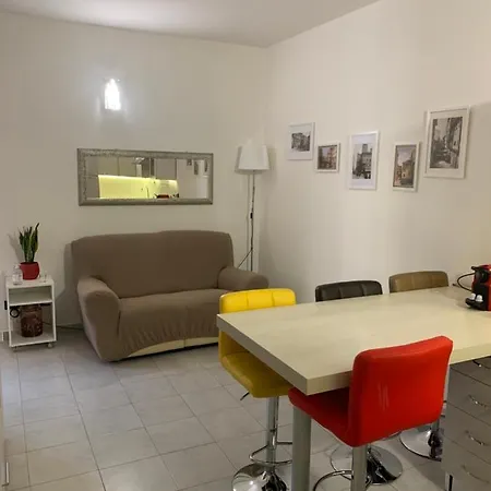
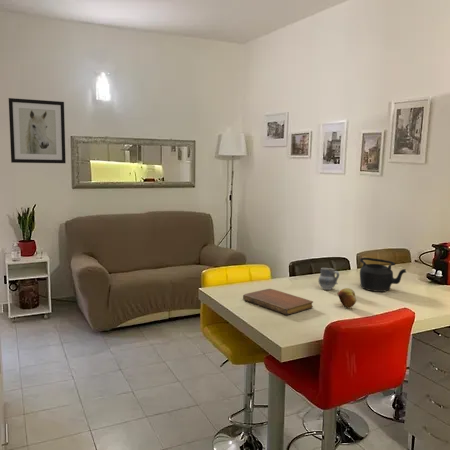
+ notebook (277, 300)
+ cup (329, 278)
+ fruit (347, 297)
+ teapot (379, 275)
+ wall art (37, 131)
